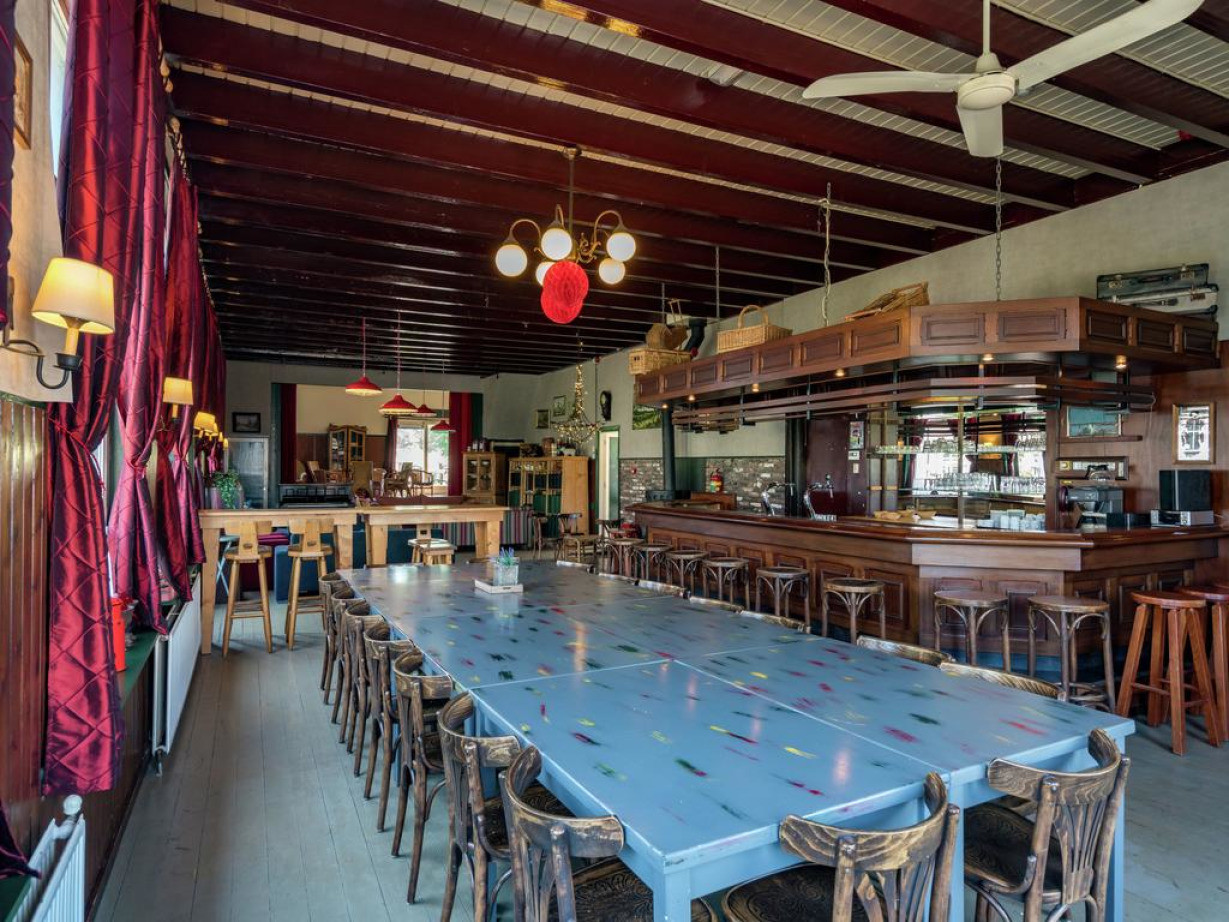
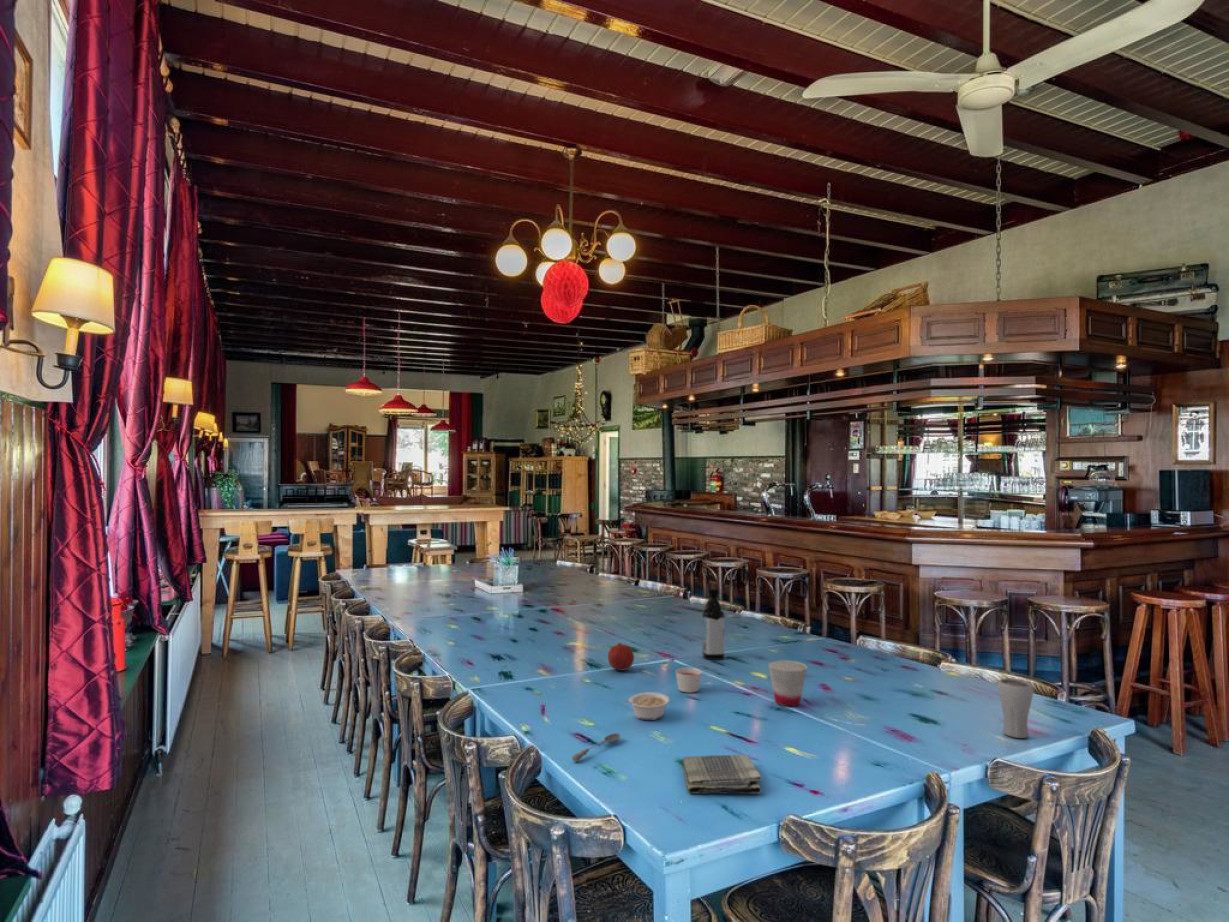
+ drinking glass (1015, 708)
+ cup (787, 684)
+ water bottle (713, 623)
+ candle (688, 680)
+ legume (648, 706)
+ dish towel (720, 771)
+ soupspoon (596, 745)
+ fruit (620, 656)
